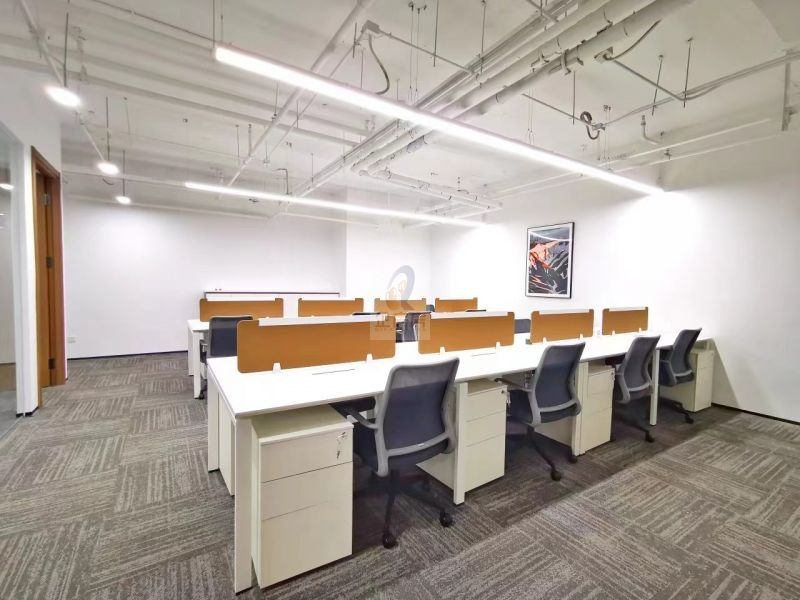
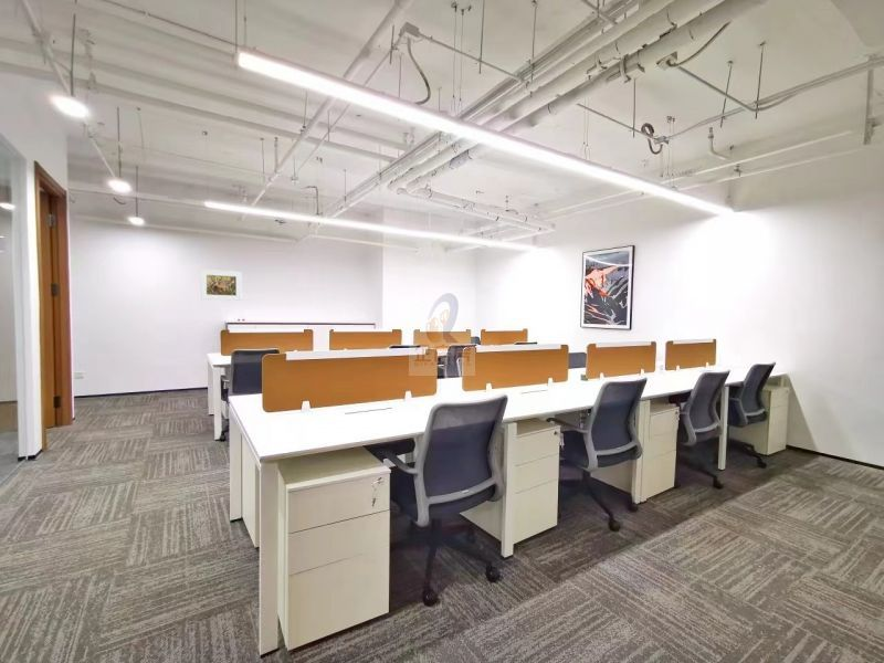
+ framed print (221, 285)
